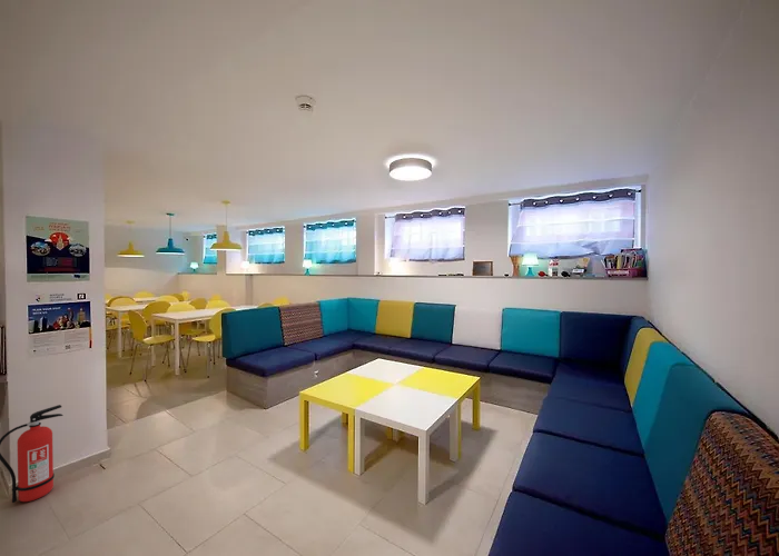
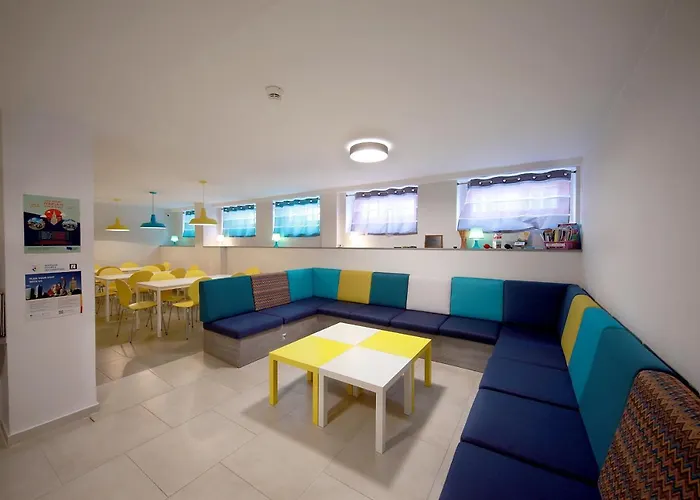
- fire extinguisher (31, 455)
